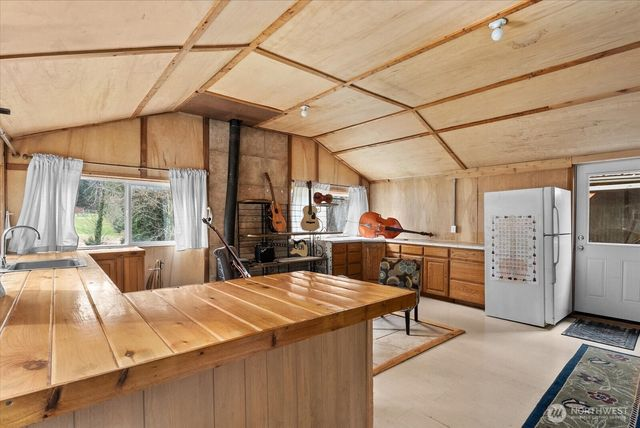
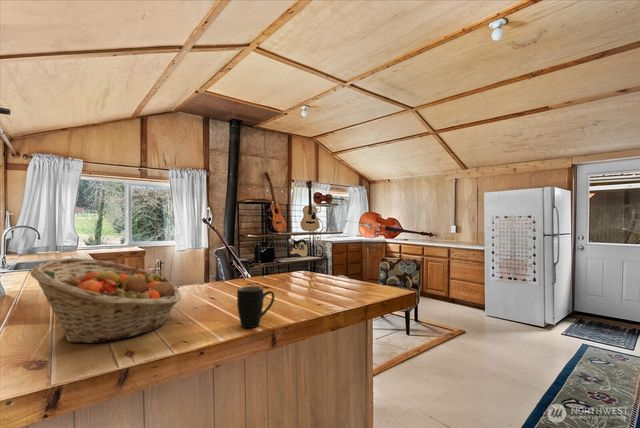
+ mug (256, 306)
+ fruit basket (114, 291)
